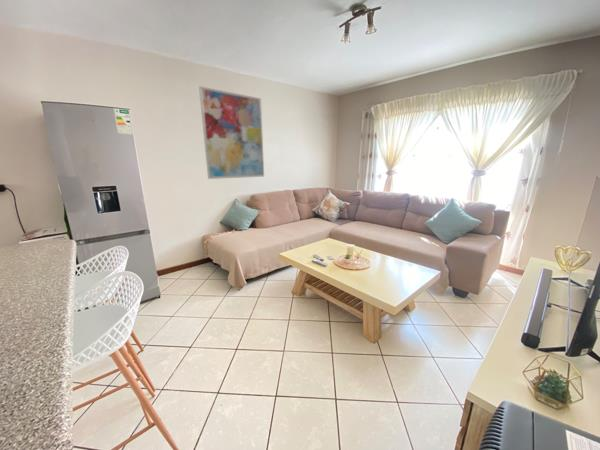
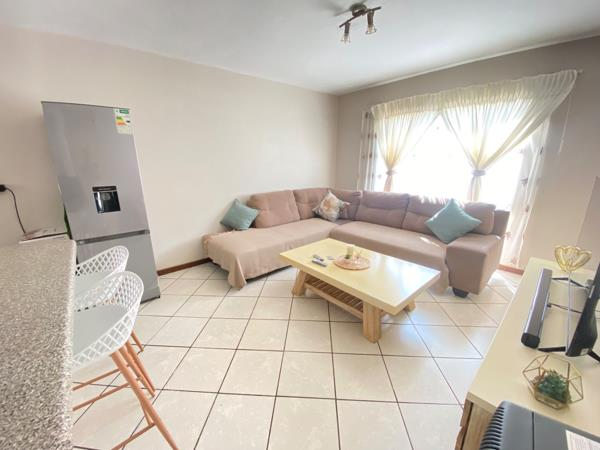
- wall art (235, 137)
